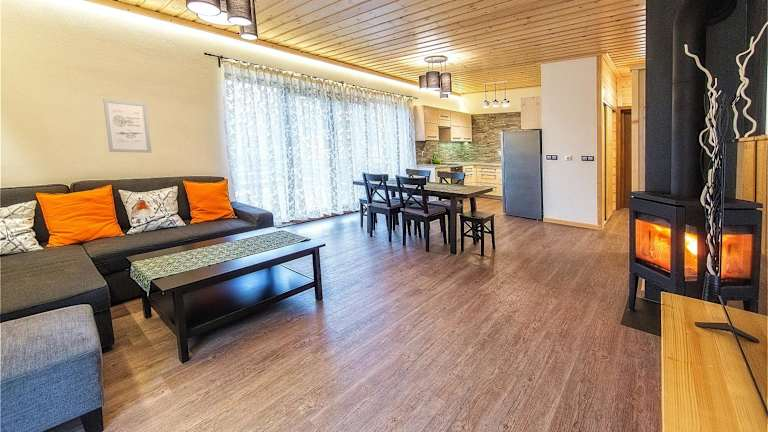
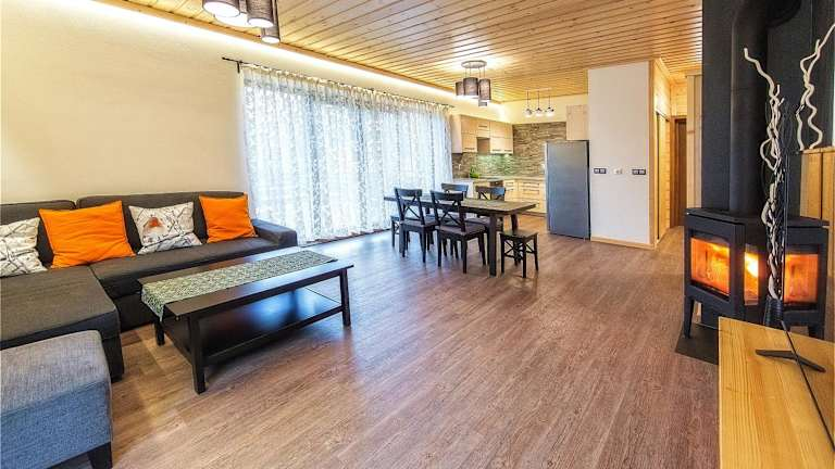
- wall art (128, 127)
